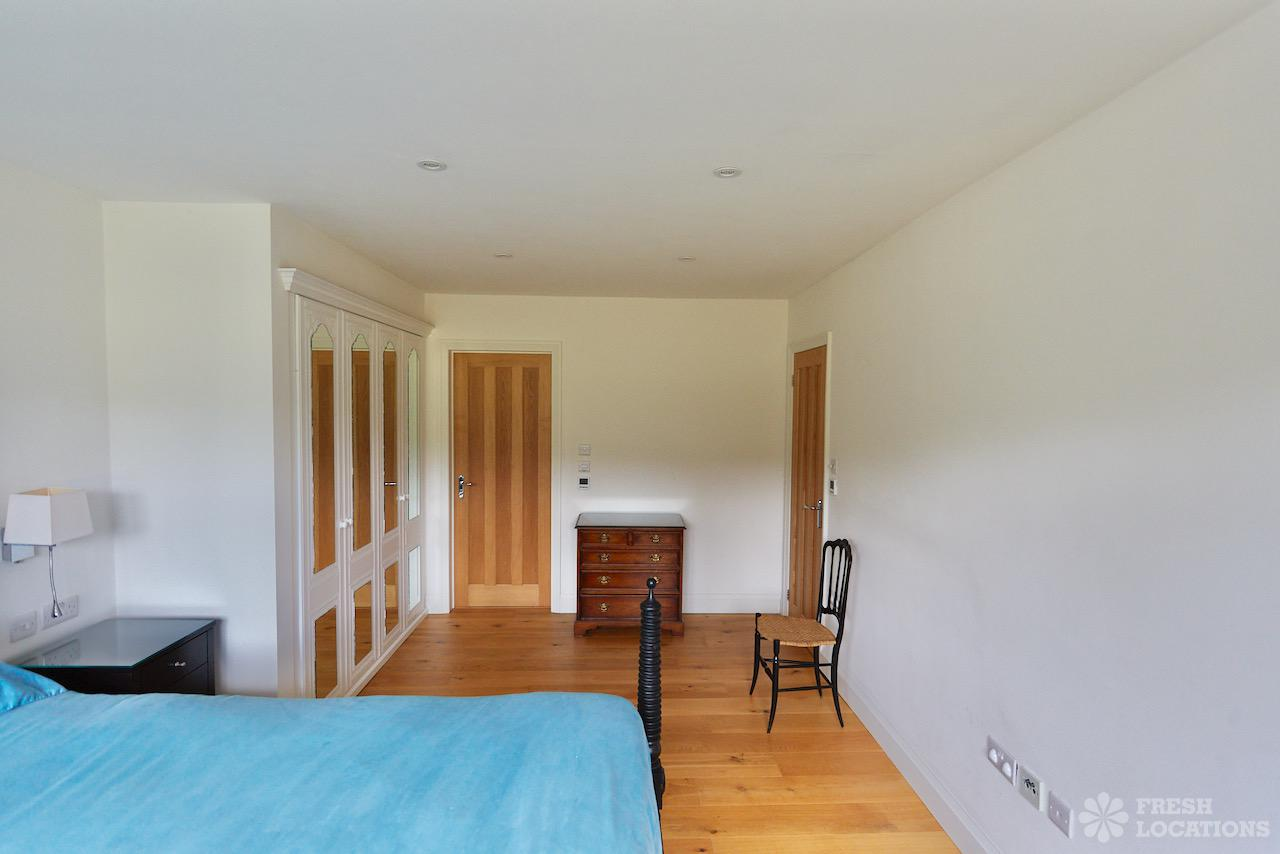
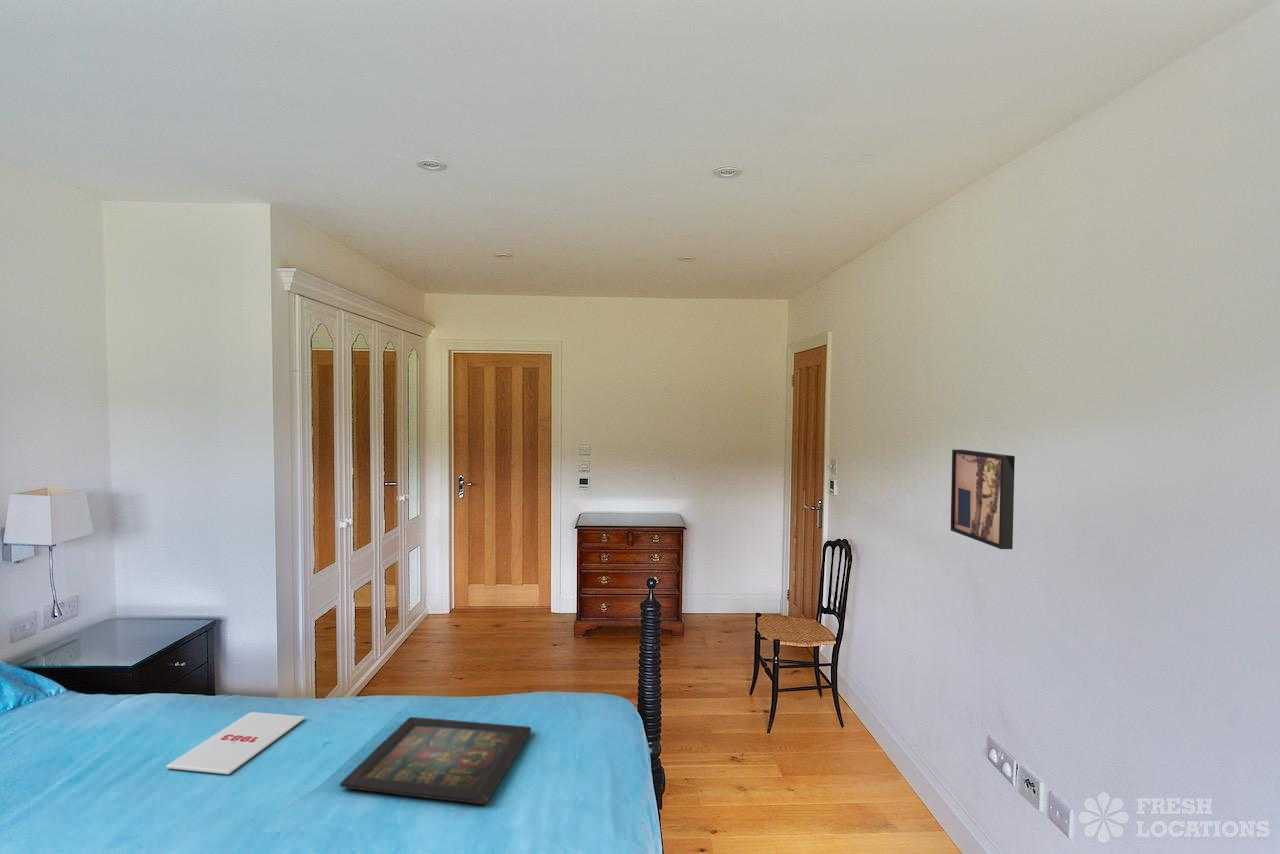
+ magazine (240, 740)
+ icon panel (443, 755)
+ wall art (980, 495)
